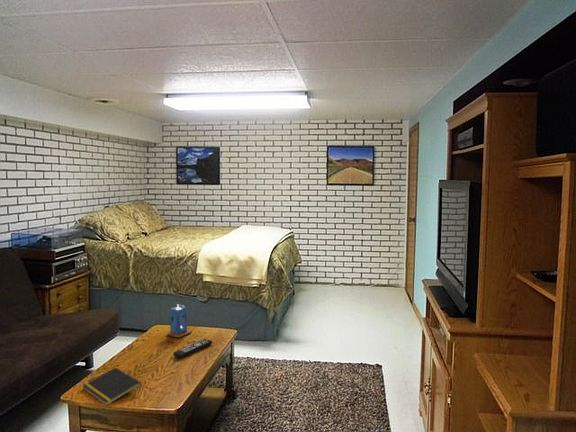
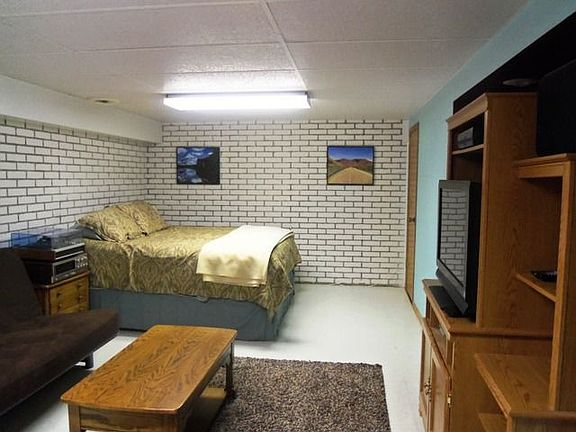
- notepad (111, 385)
- remote control (193, 348)
- candle (179, 318)
